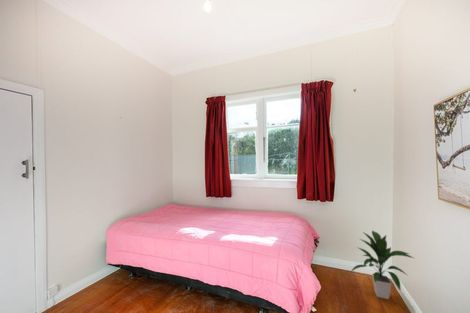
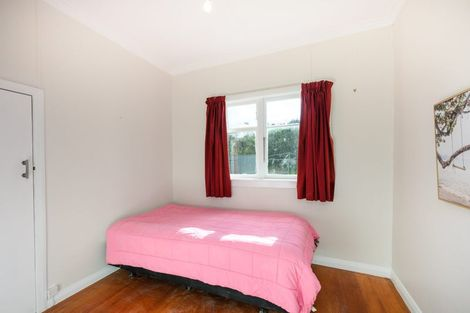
- indoor plant (378, 262)
